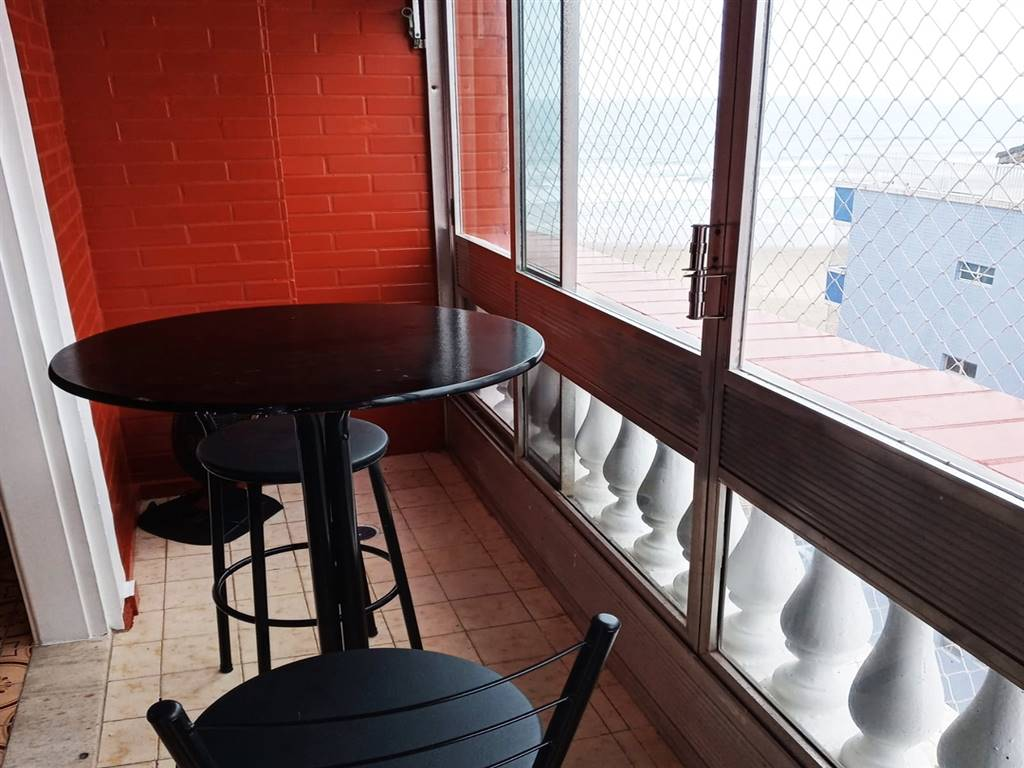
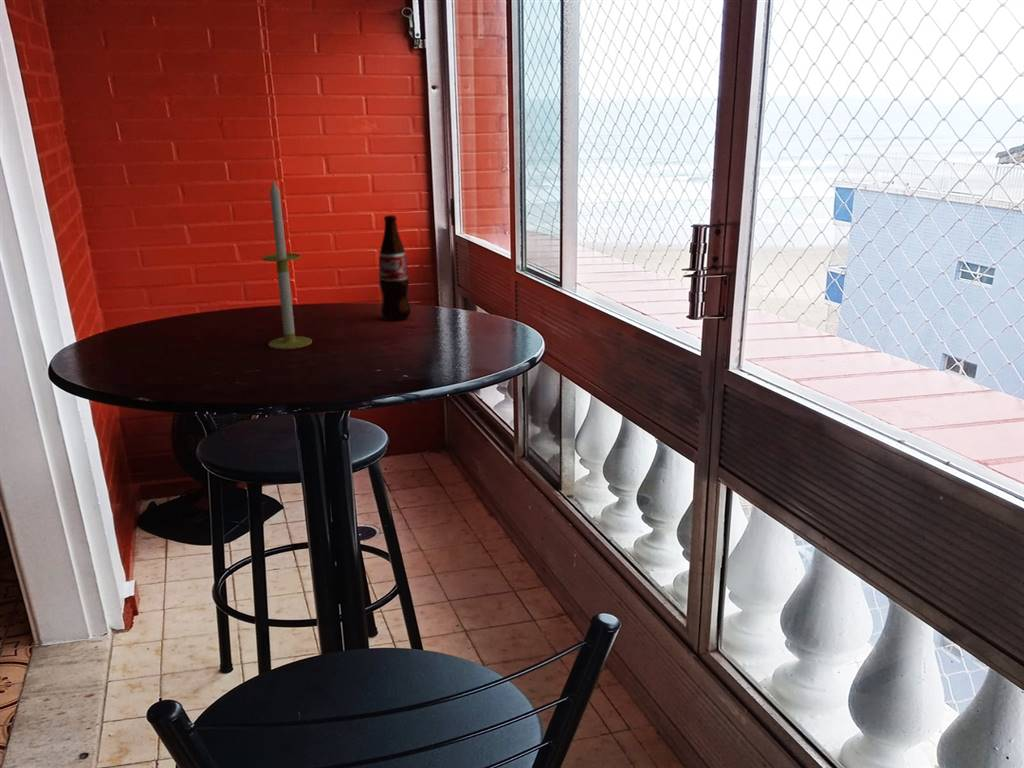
+ bottle (393, 267)
+ candle (282, 263)
